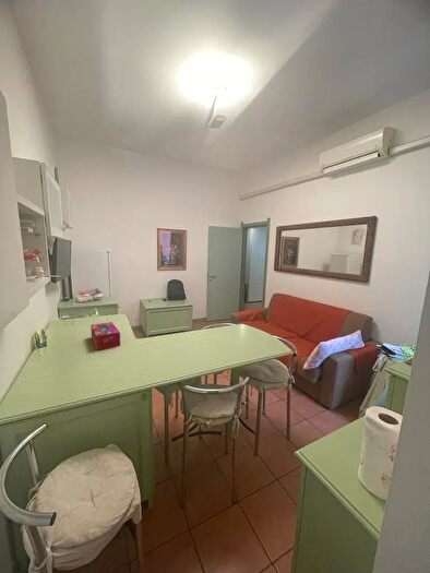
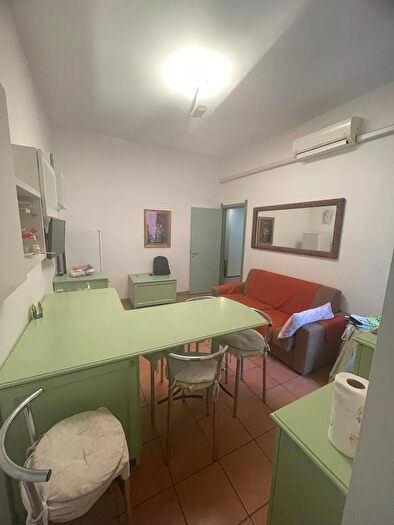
- tissue box (105, 334)
